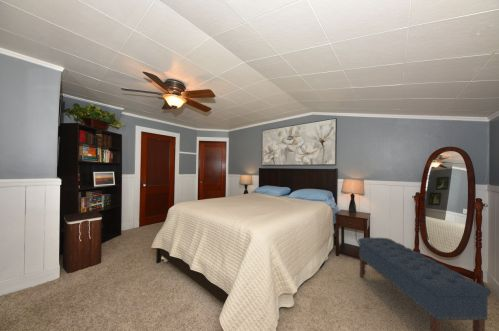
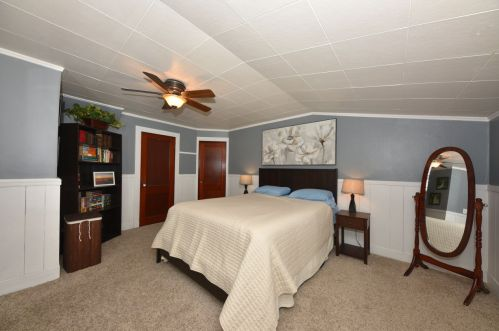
- bench (406, 278)
